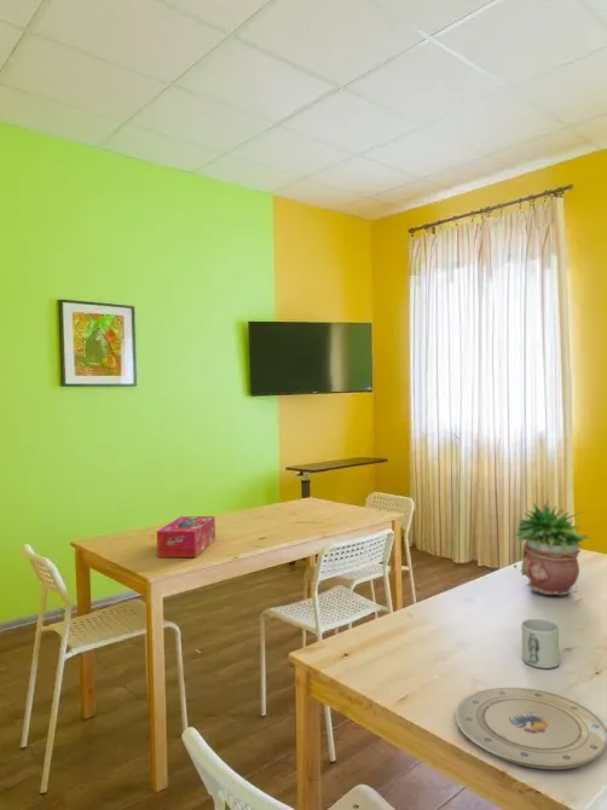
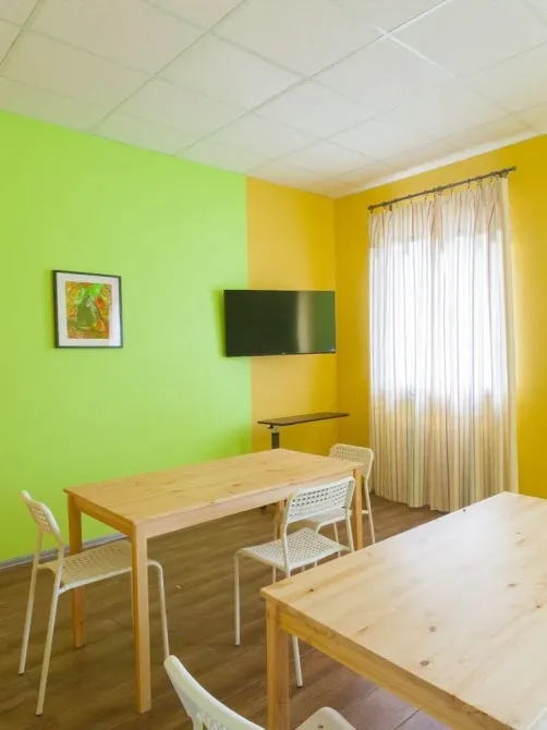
- tissue box (187, 534)
- mug (542, 641)
- plate (528, 725)
- potted plant (553, 546)
